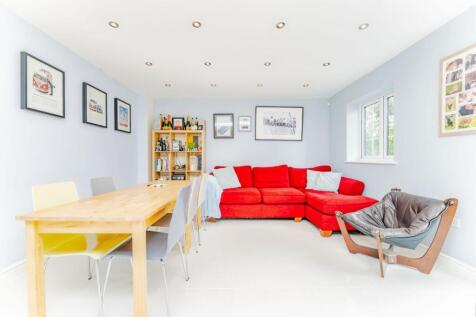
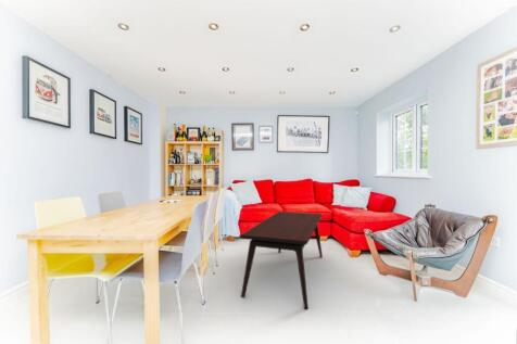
+ coffee table (289, 247)
